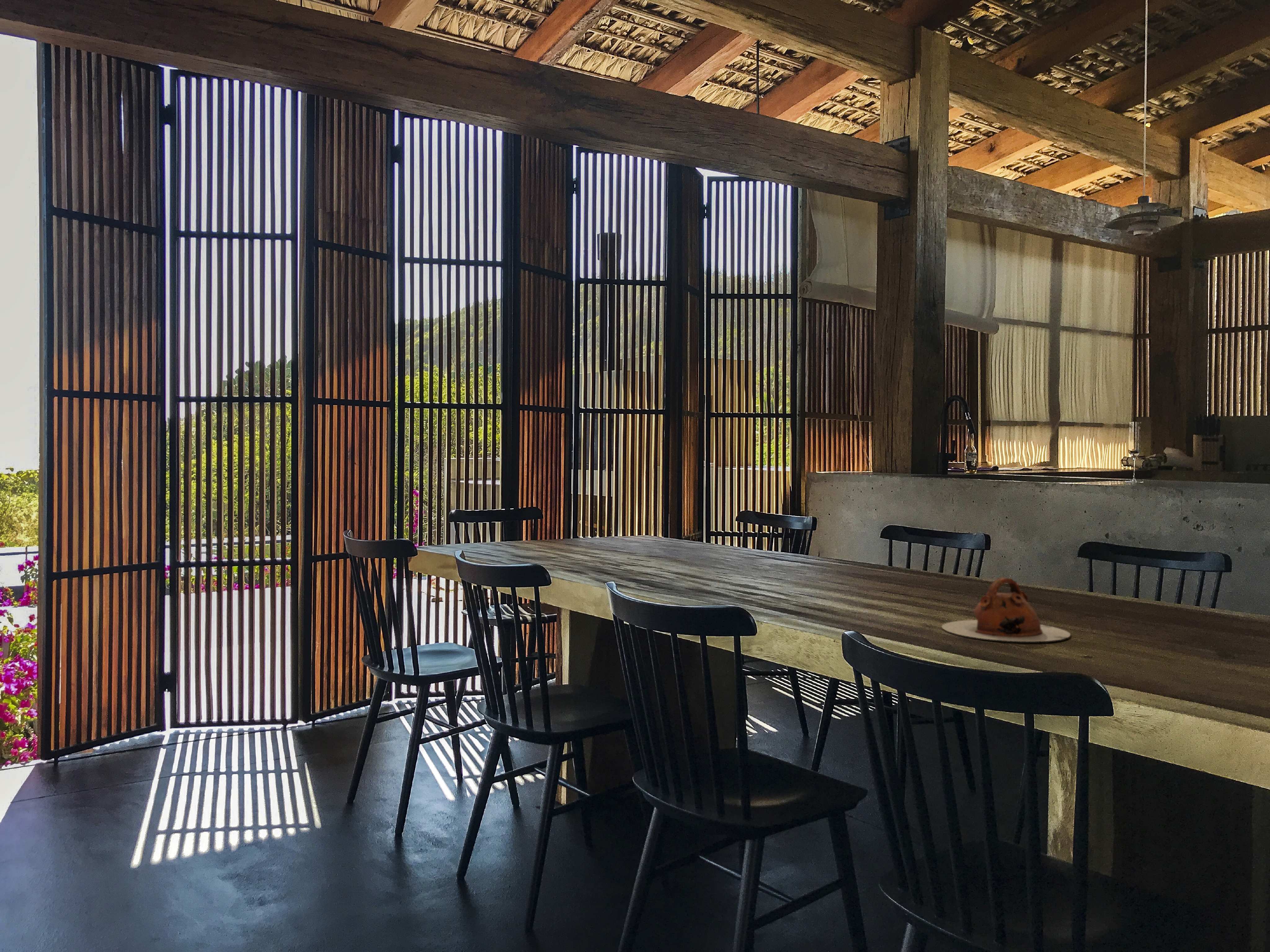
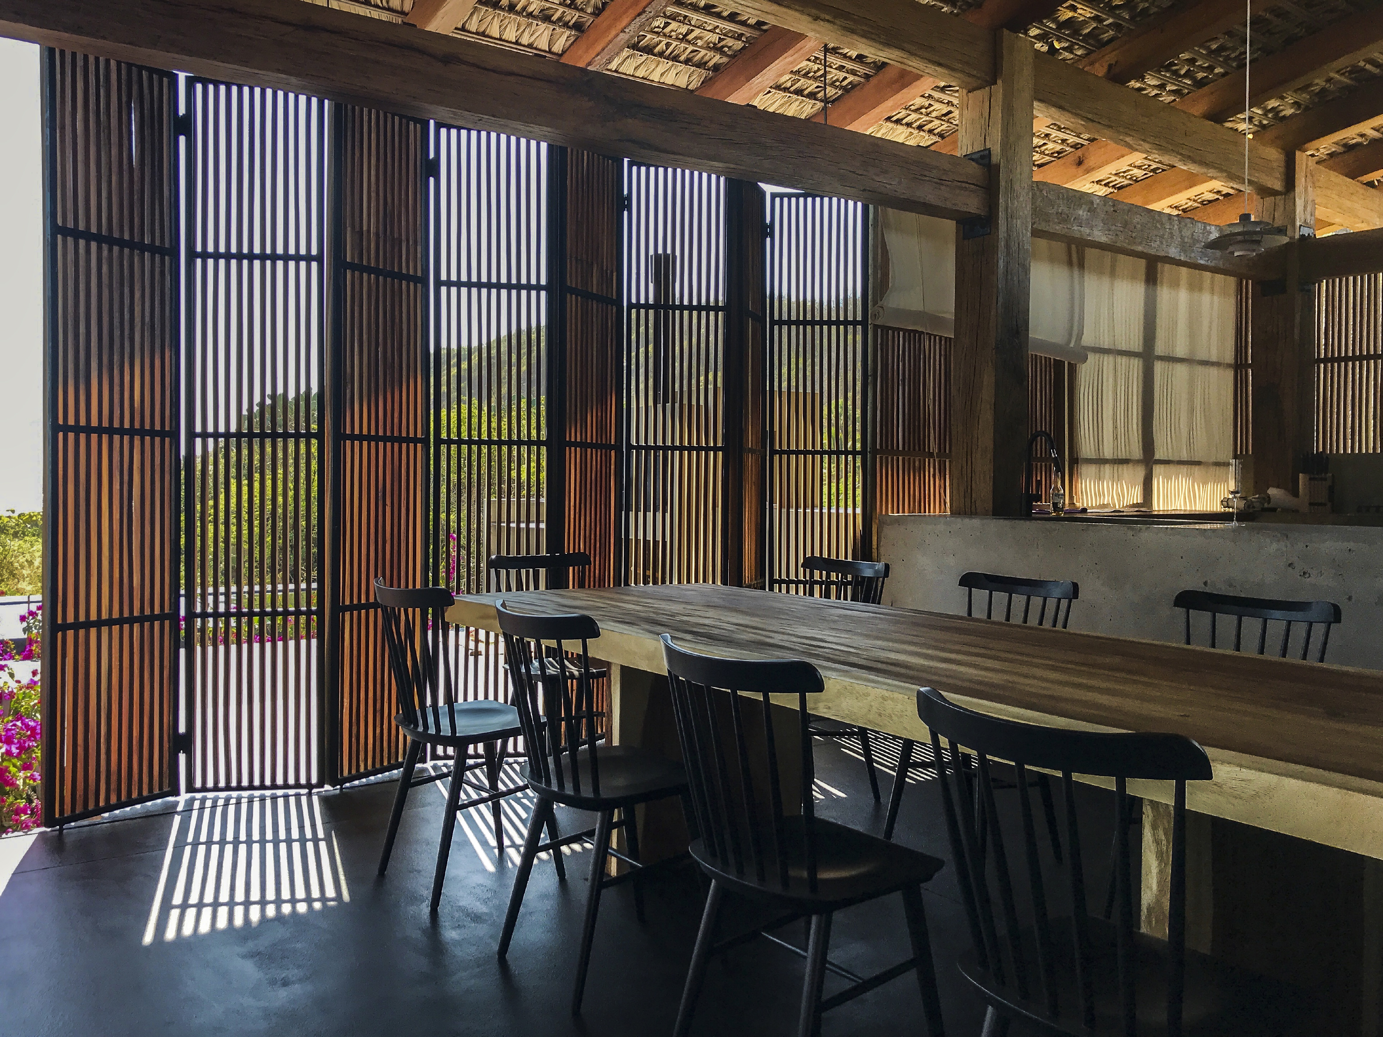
- teapot (1005, 603)
